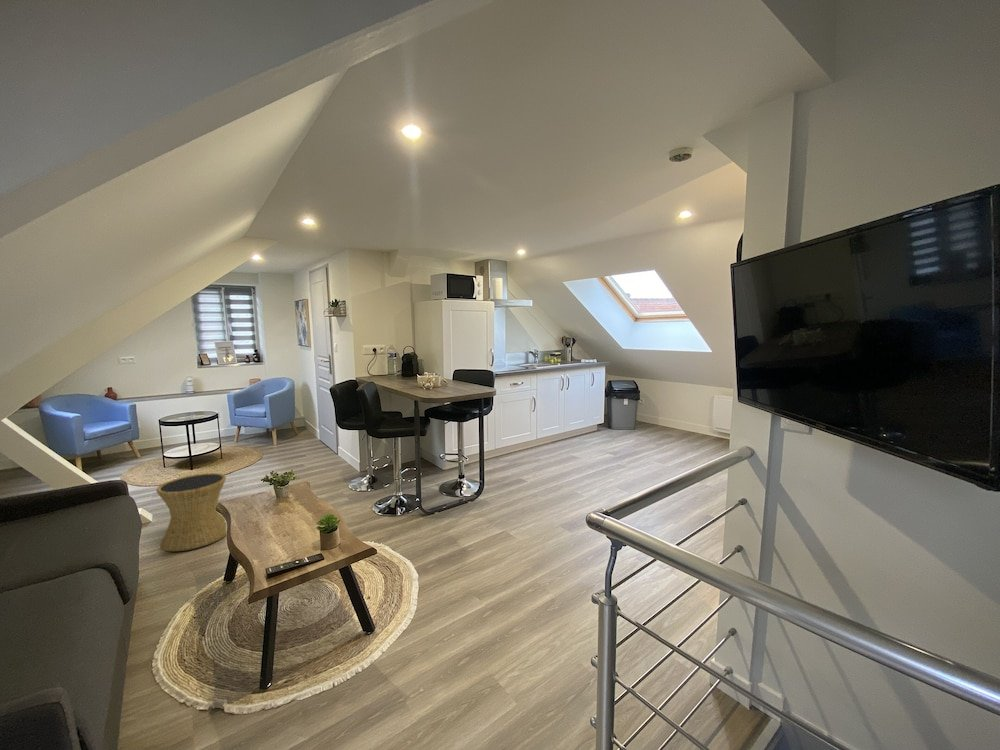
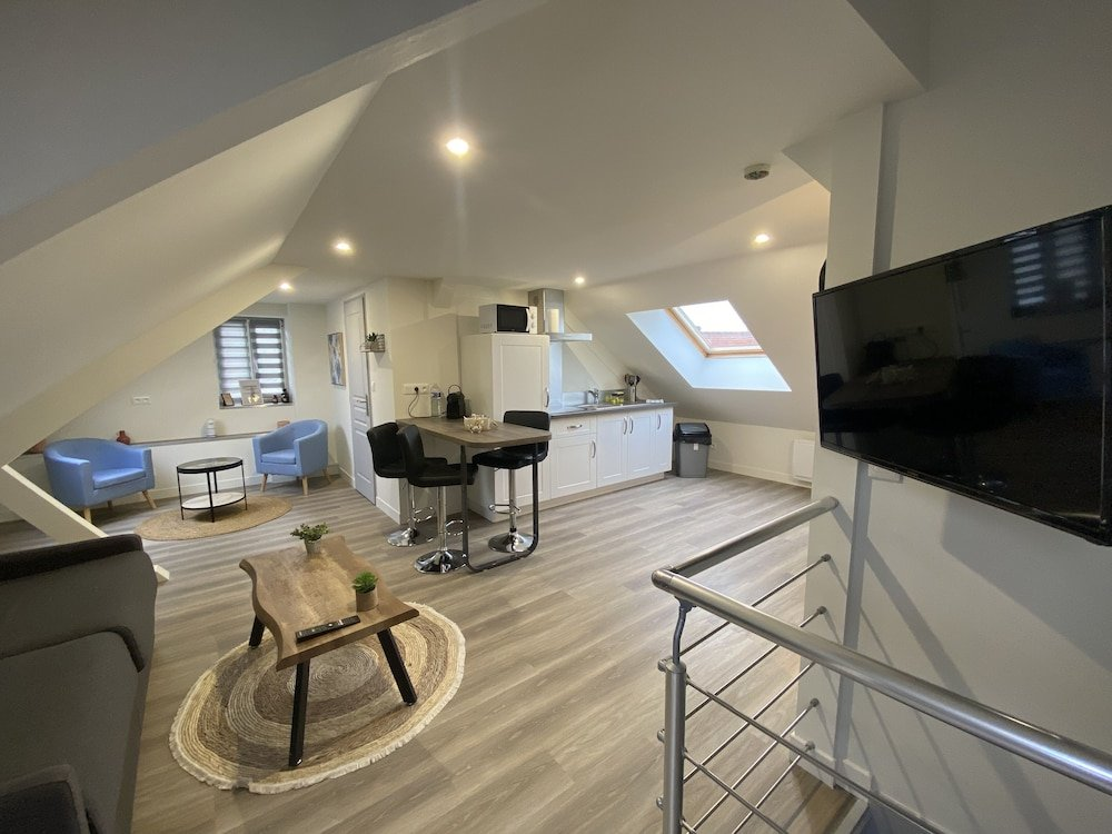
- side table (195, 509)
